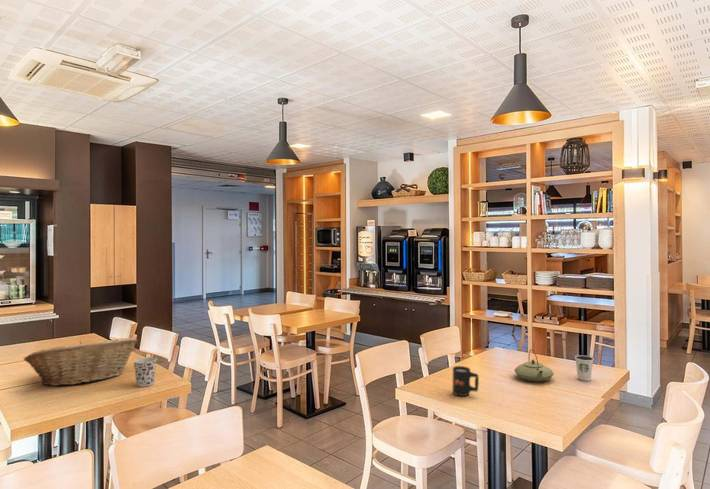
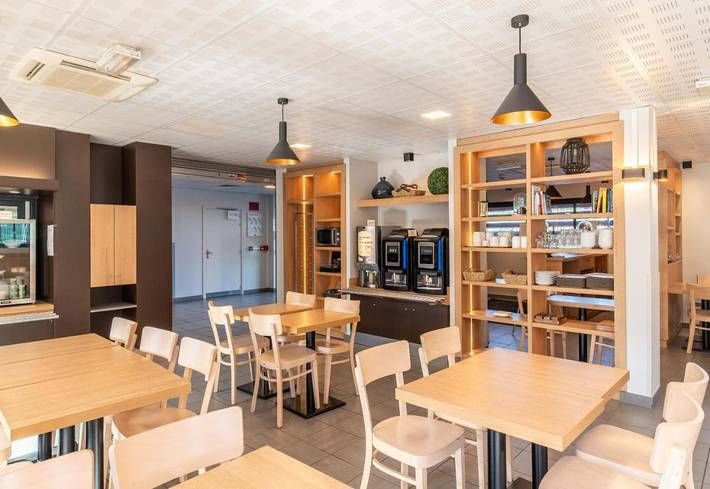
- cup (145, 372)
- fruit basket (84, 357)
- mug (465, 381)
- teapot (534, 364)
- dixie cup (584, 368)
